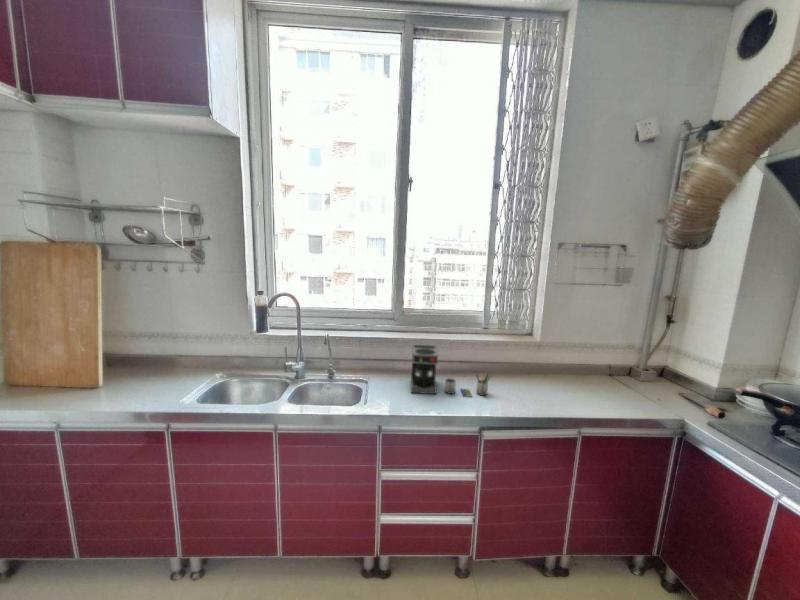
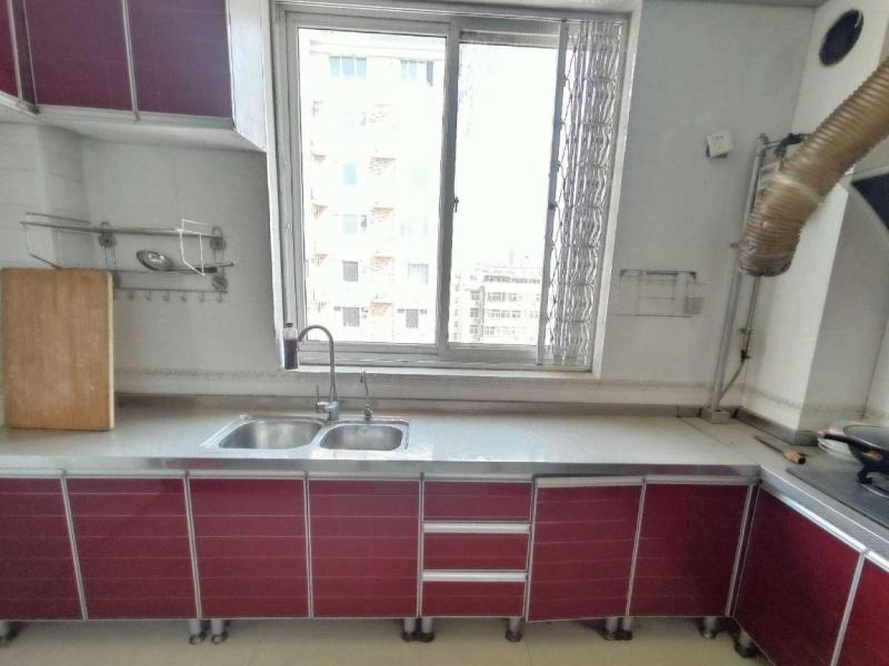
- coffee maker (449, 378)
